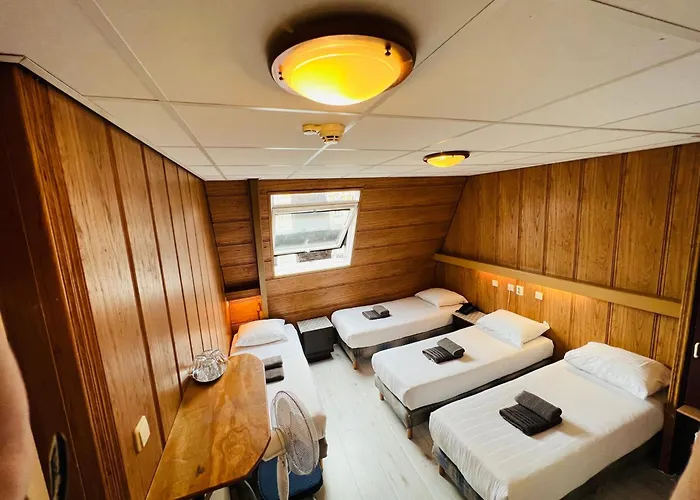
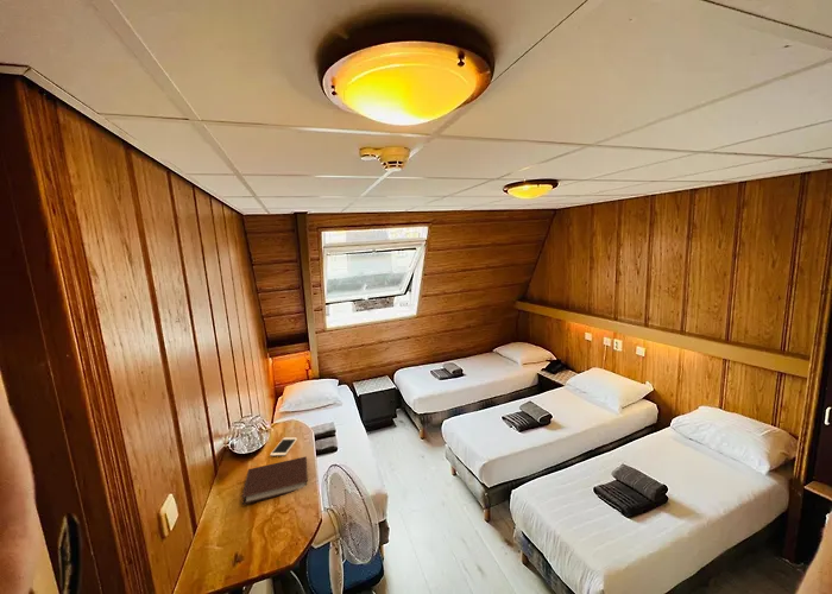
+ cell phone (284, 446)
+ notebook (277, 478)
